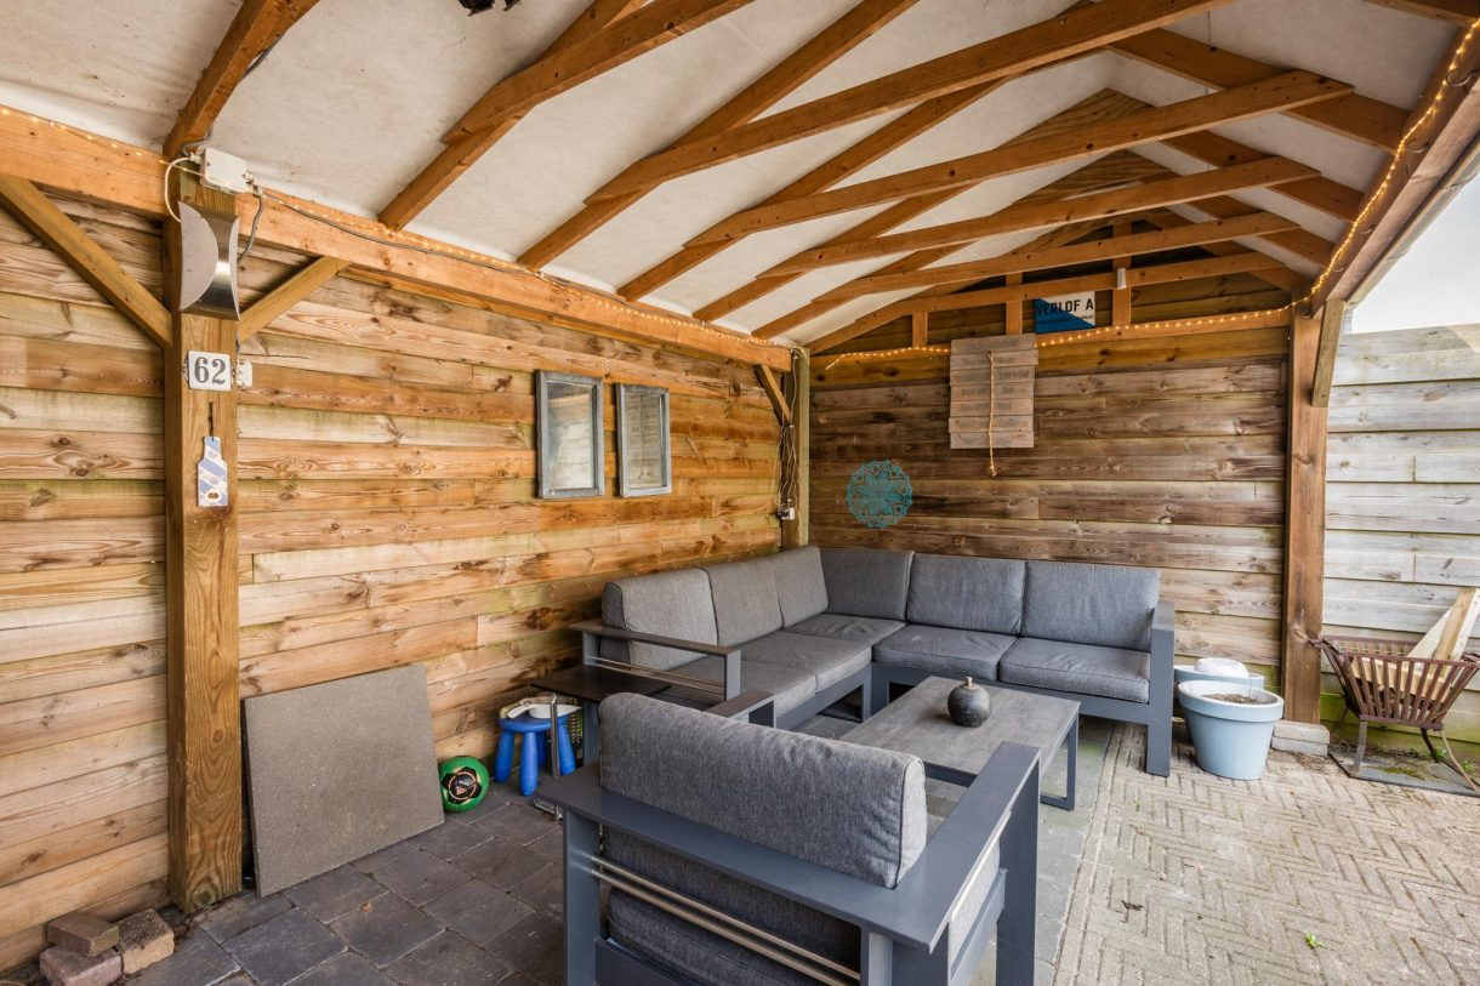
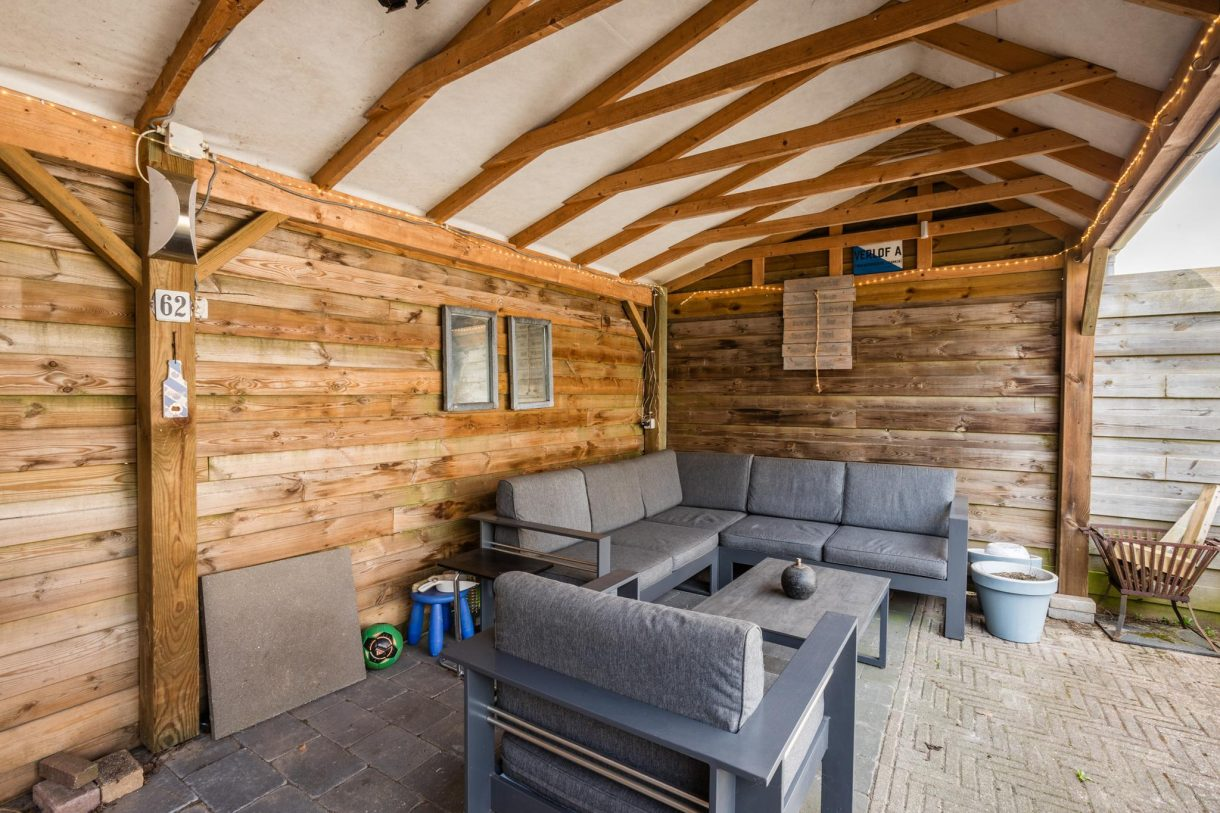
- wall decoration (878, 495)
